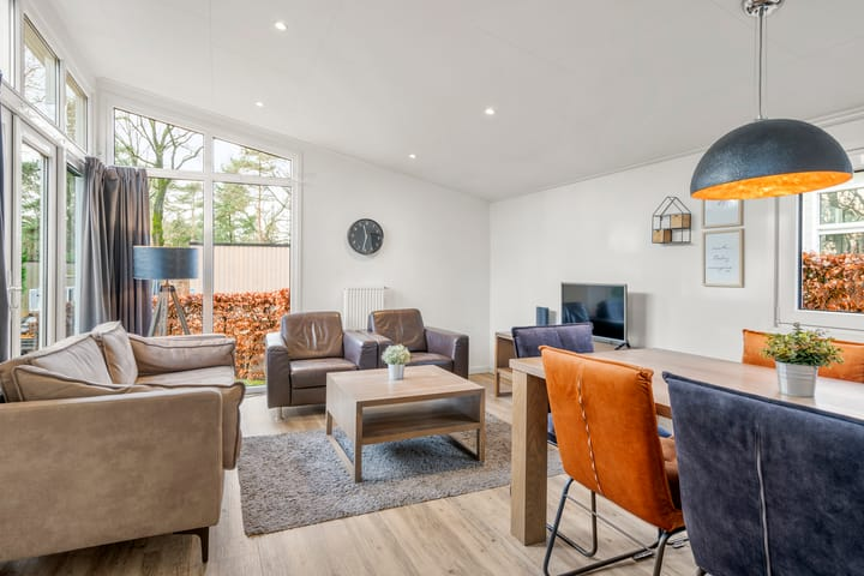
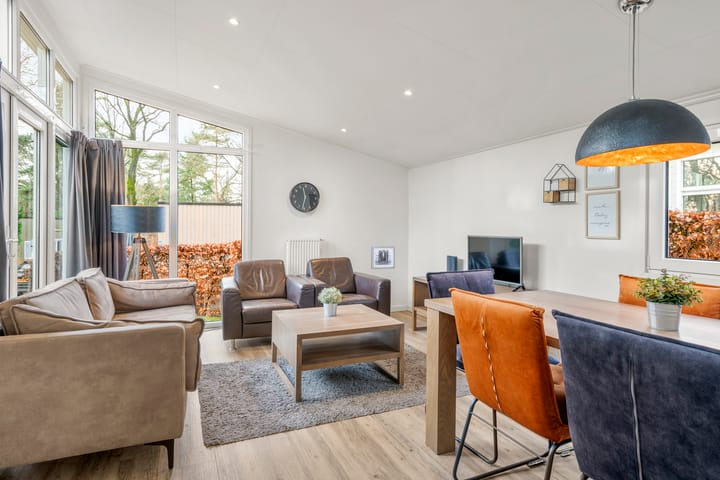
+ wall art (383, 257)
